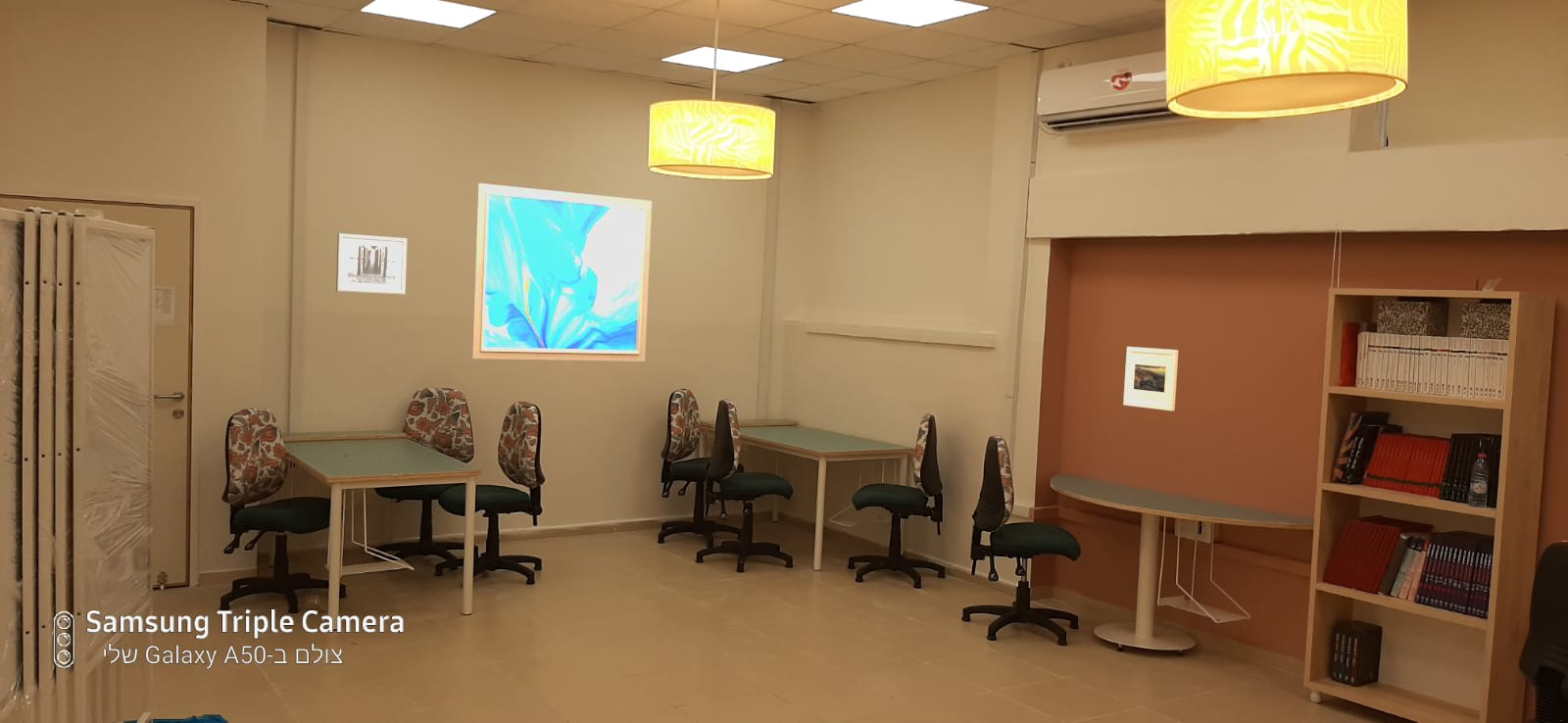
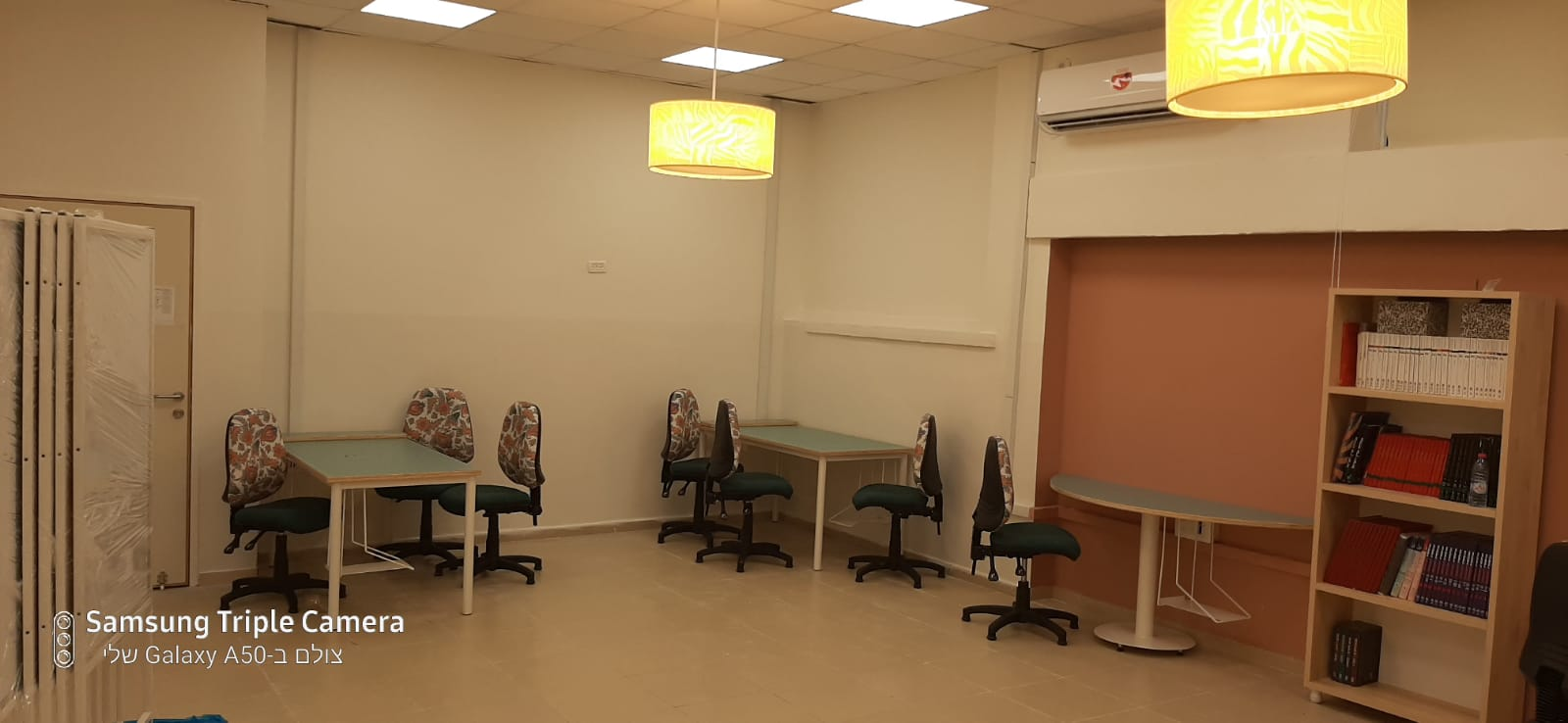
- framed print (1150, 378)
- wall art (371, 265)
- wall art (565, 276)
